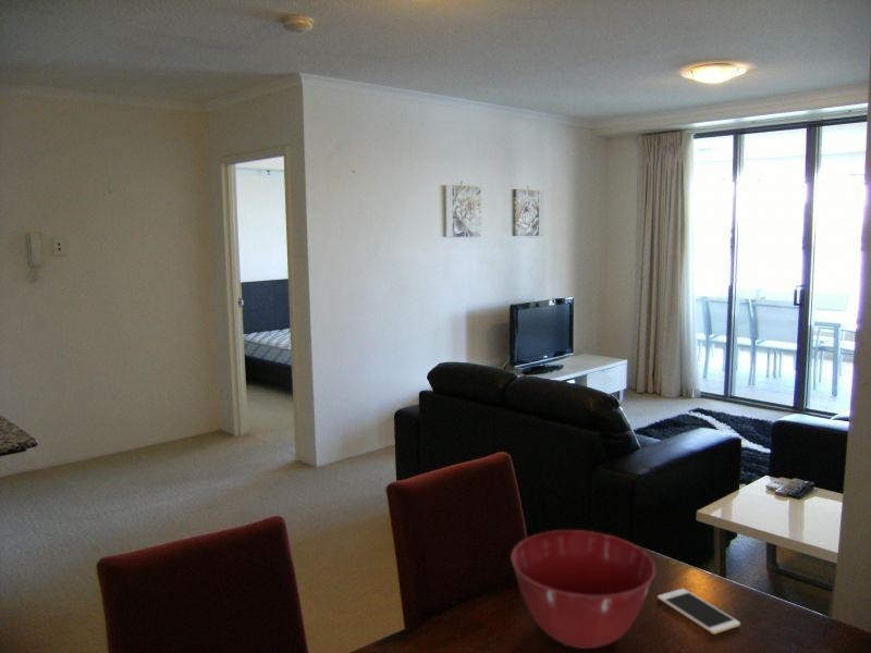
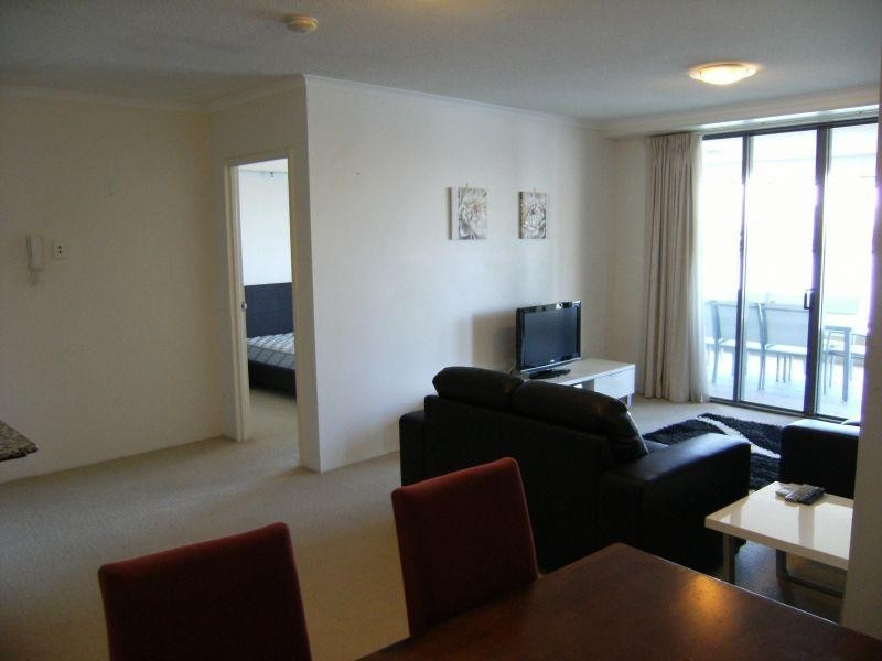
- mixing bowl (581, 594)
- cell phone (697, 609)
